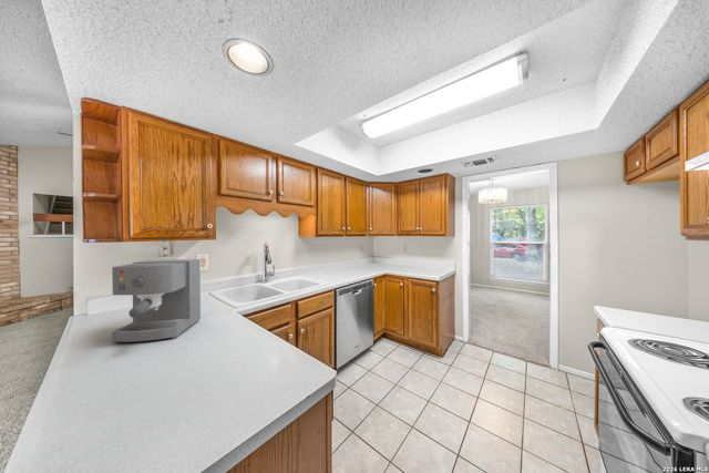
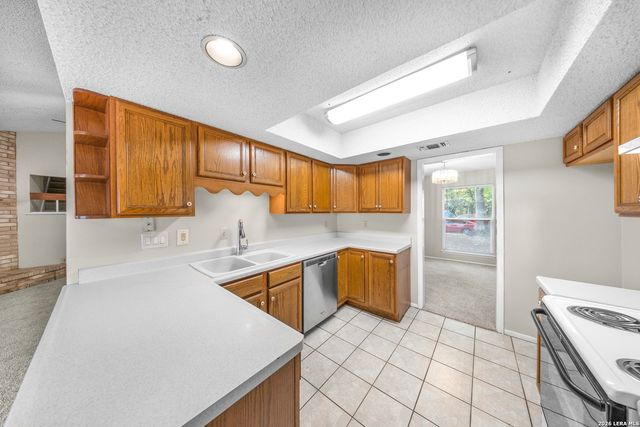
- coffee maker (163, 297)
